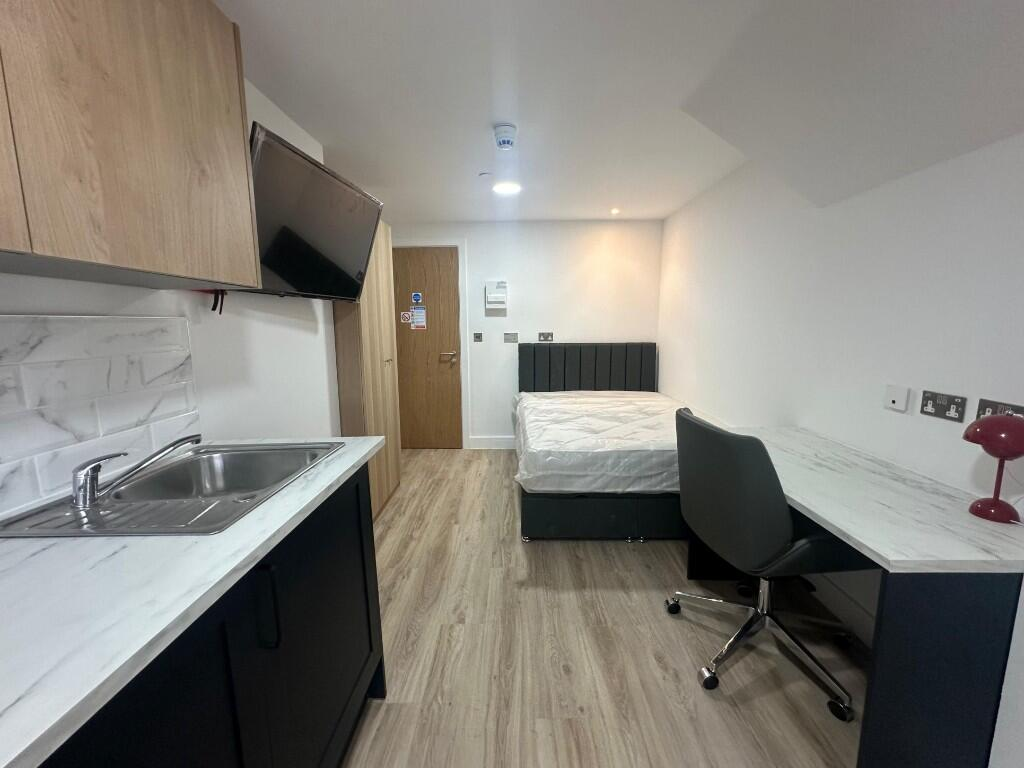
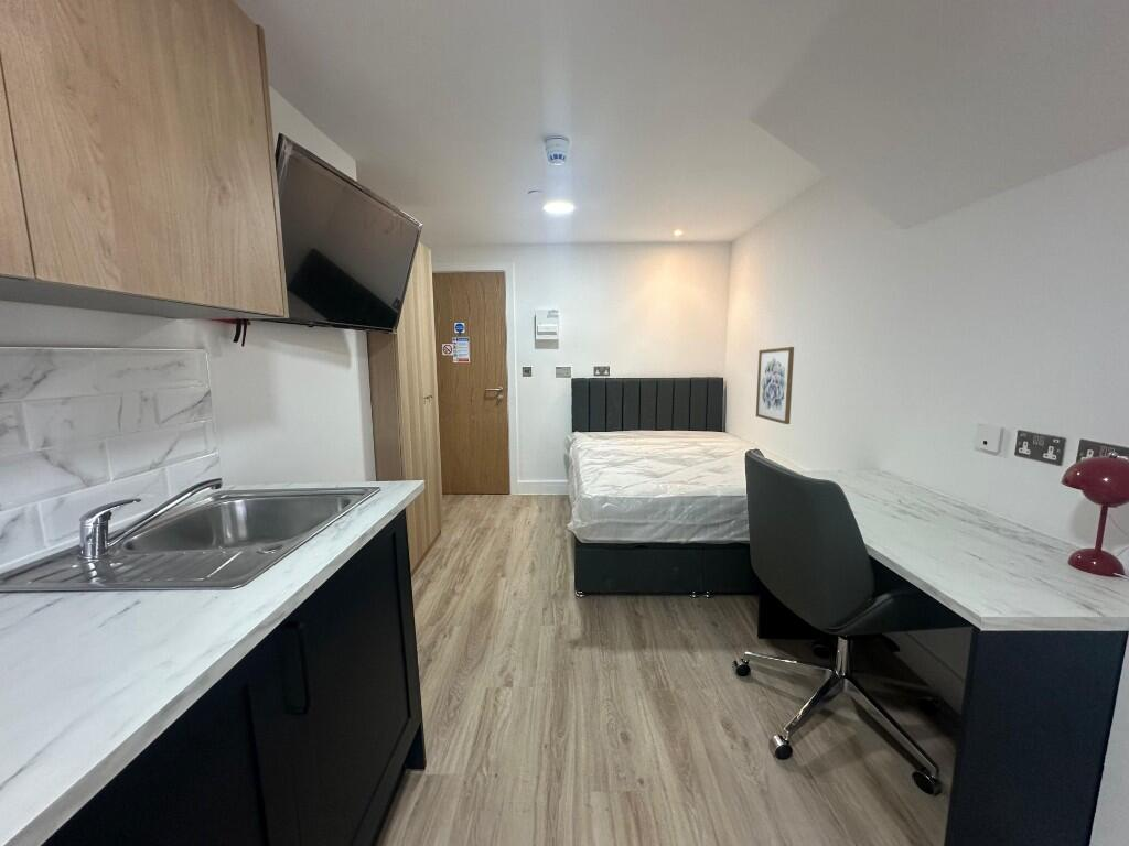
+ wall art (773, 384)
